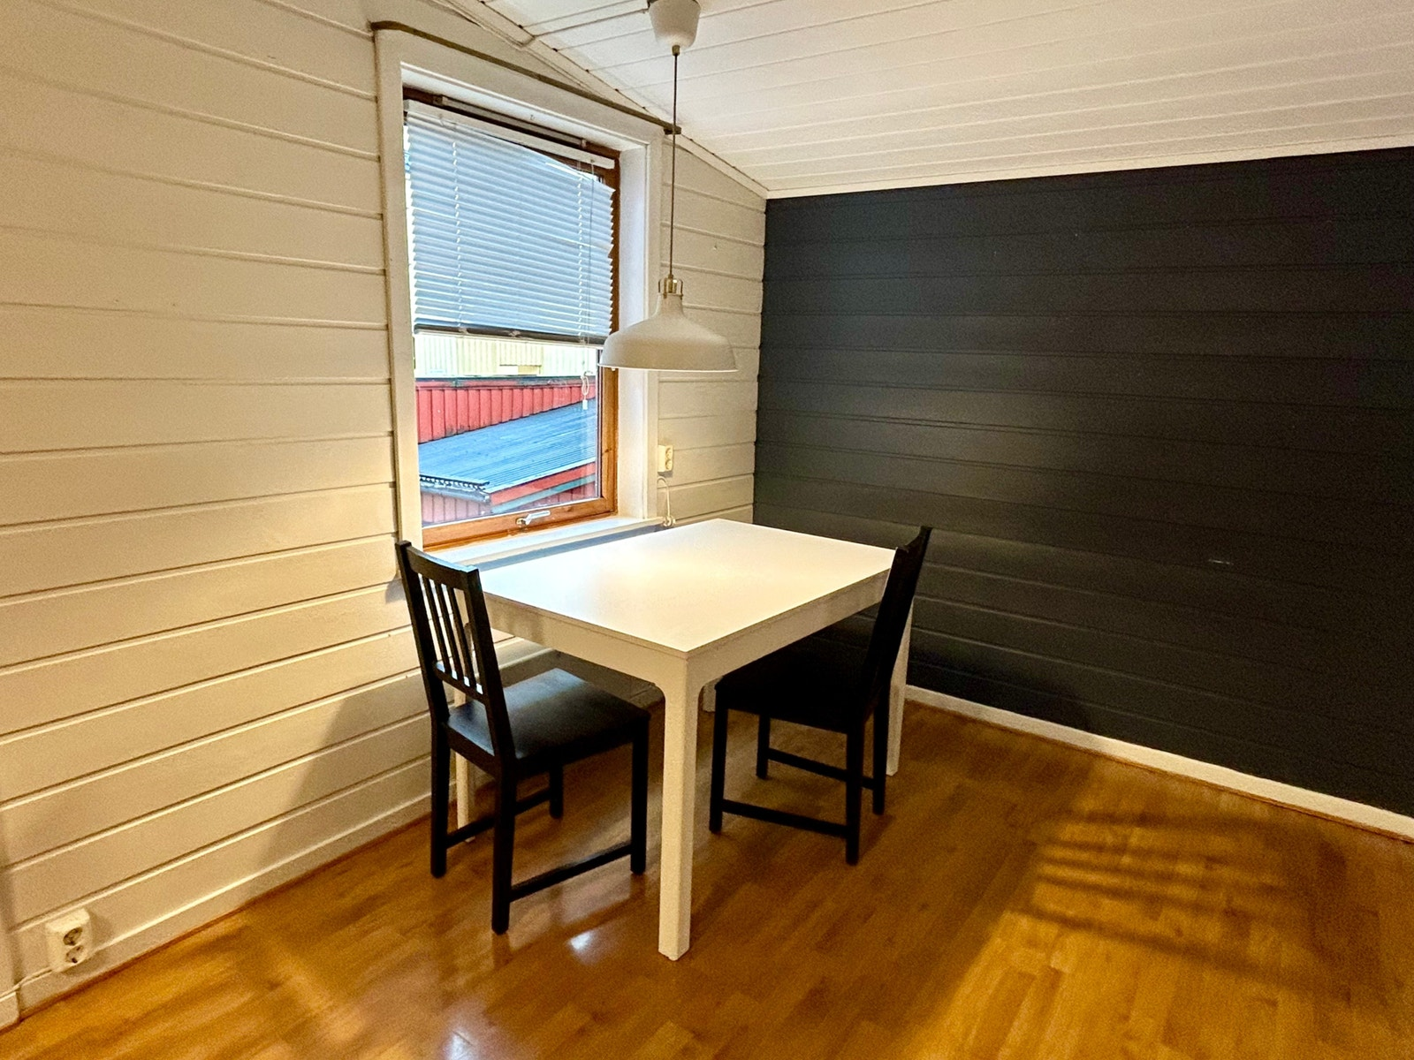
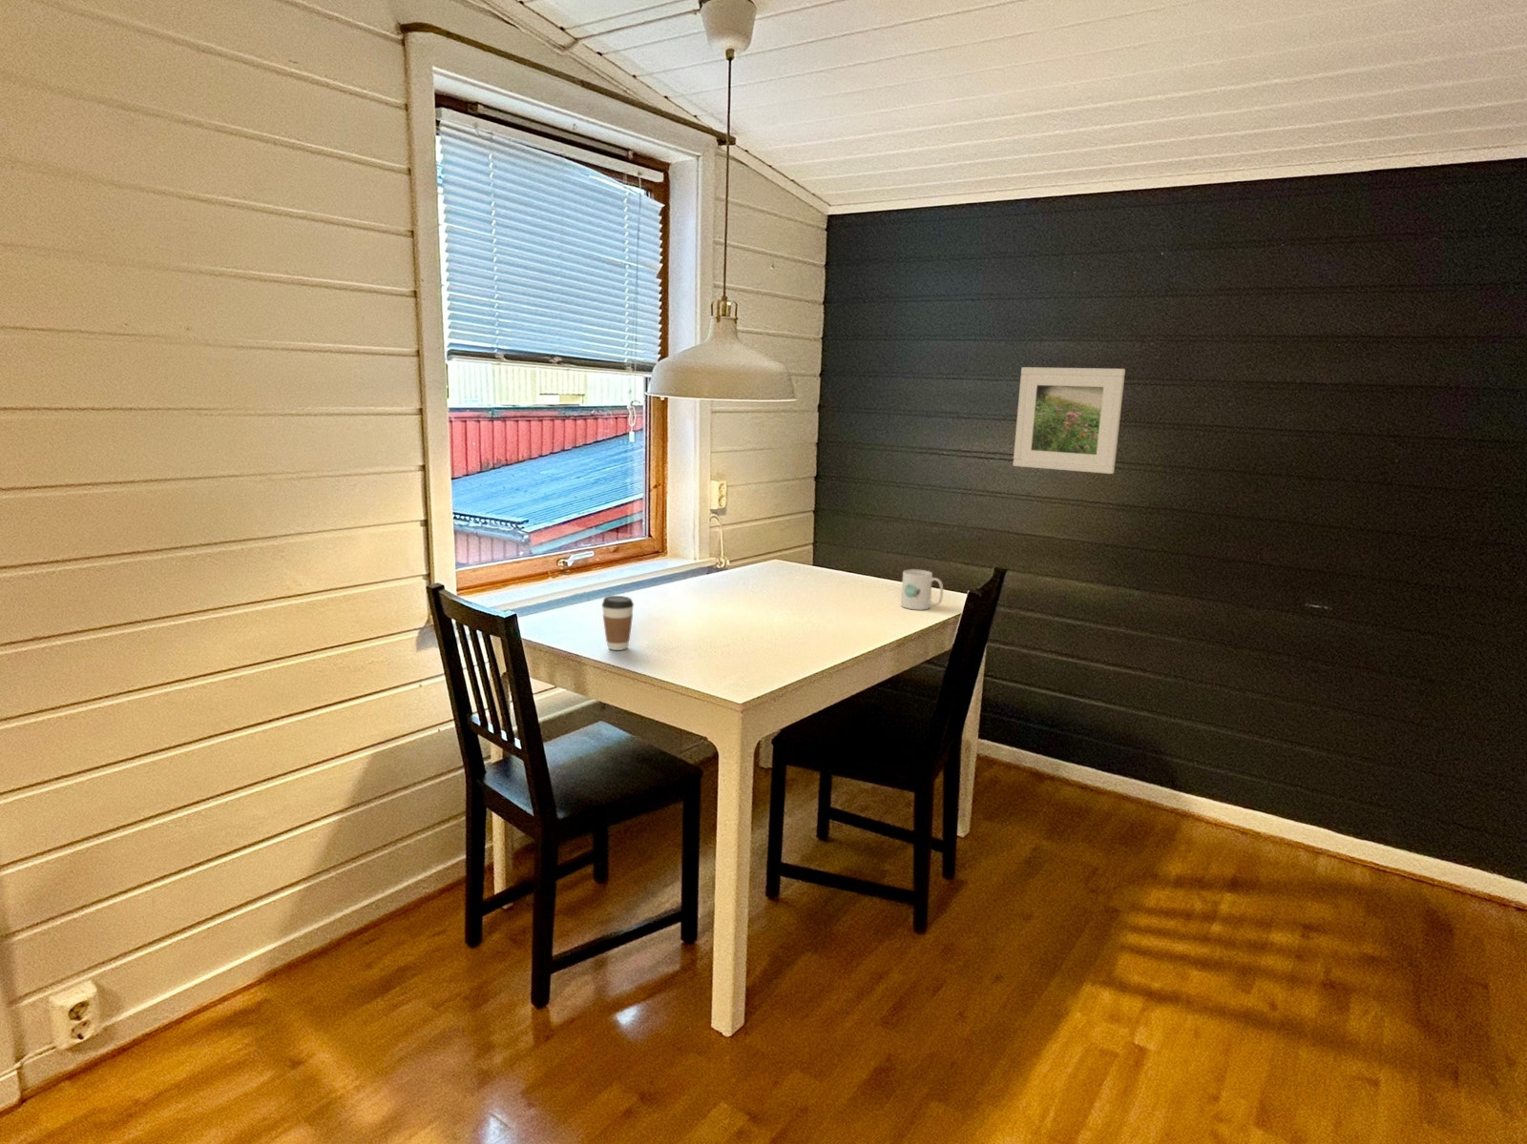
+ mug (922, 590)
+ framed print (1066, 418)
+ coffee cup (618, 622)
